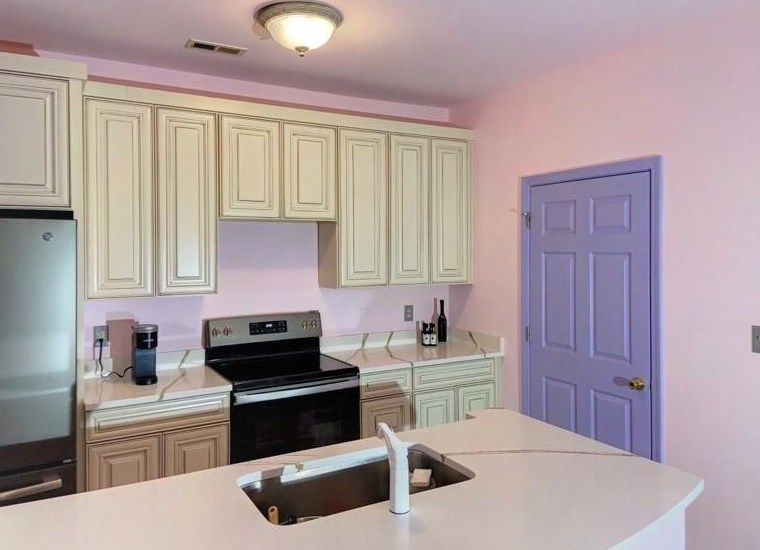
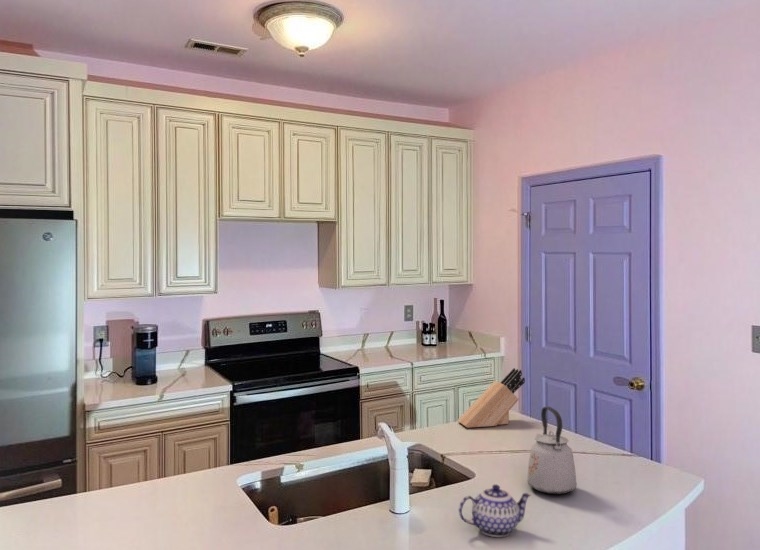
+ kettle (548, 446)
+ teapot (495, 507)
+ knife block (492, 396)
